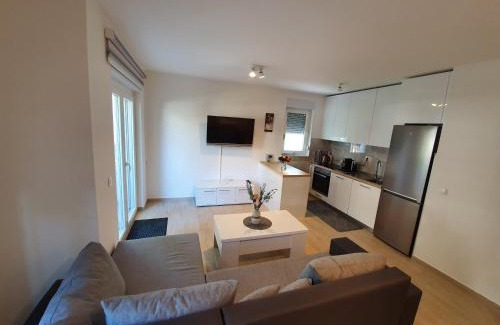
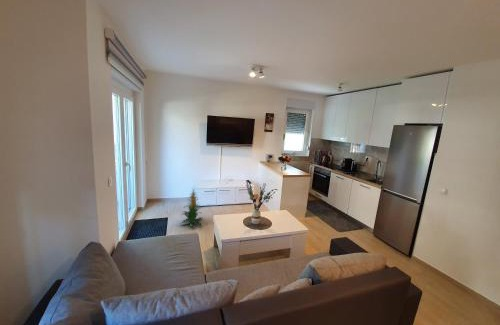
+ indoor plant (193, 205)
